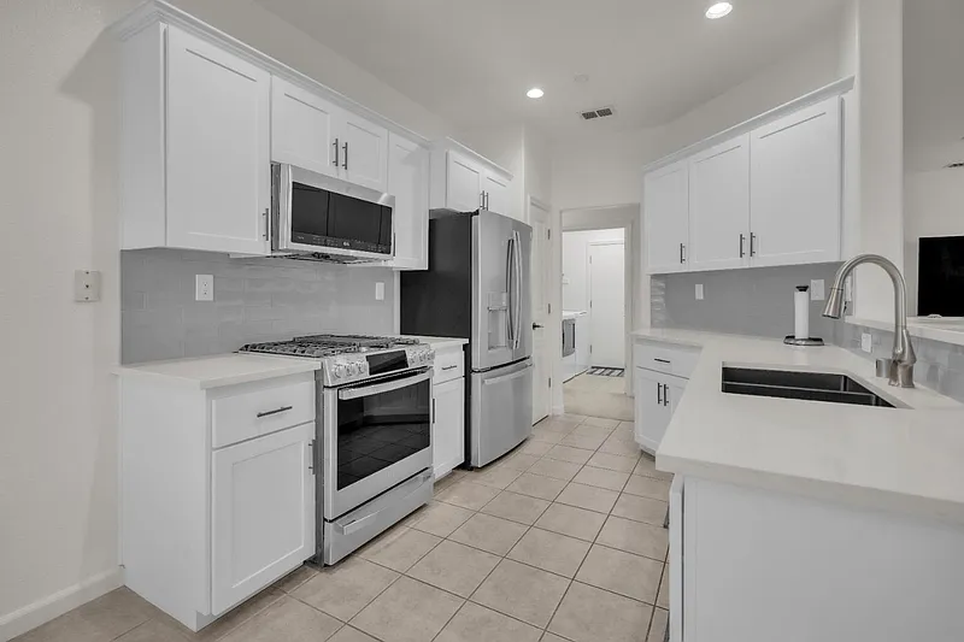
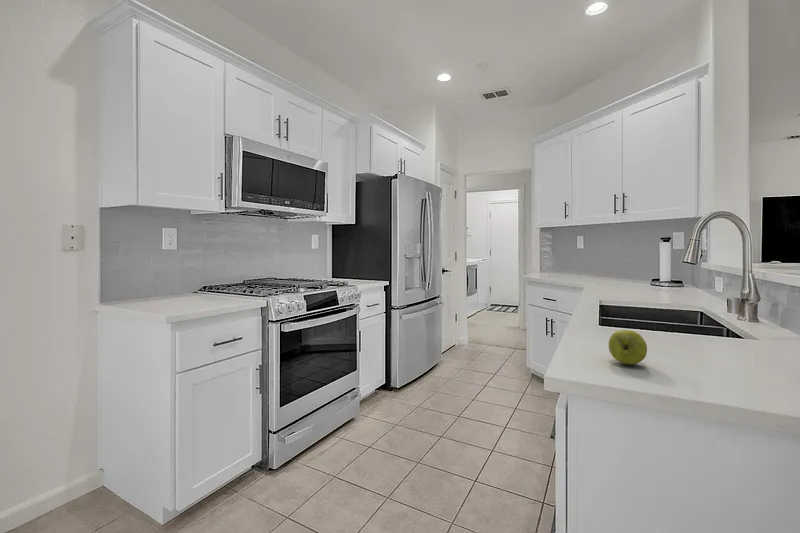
+ apple (627, 346)
